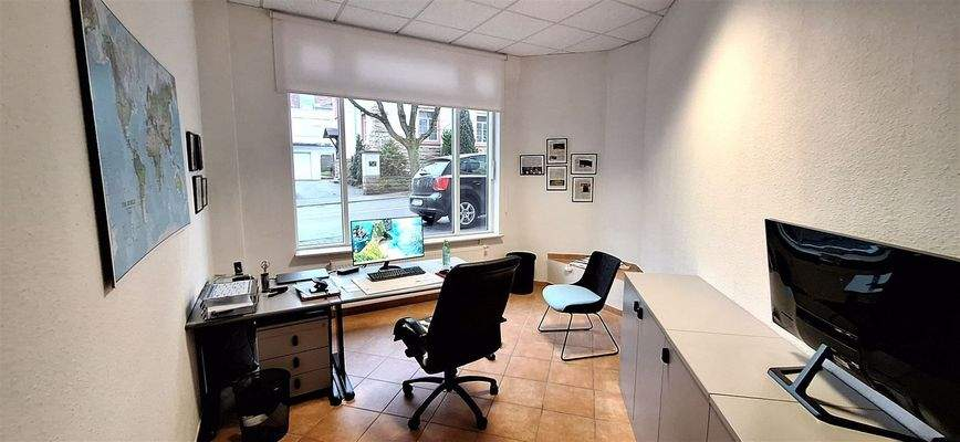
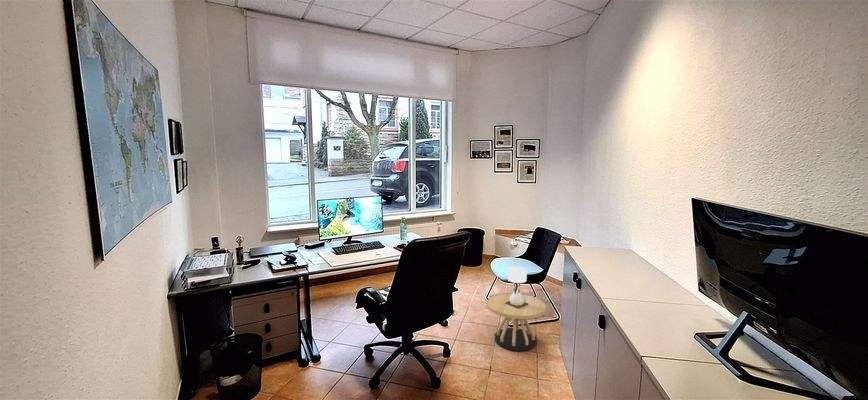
+ side table (516, 305)
